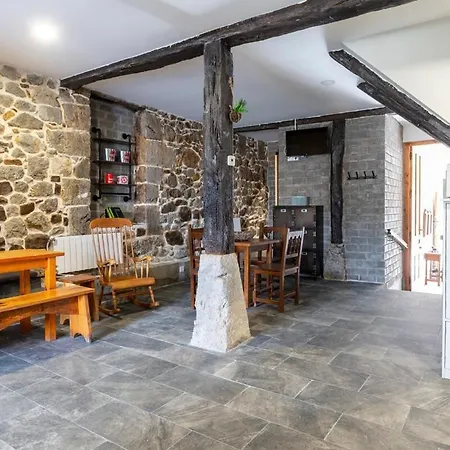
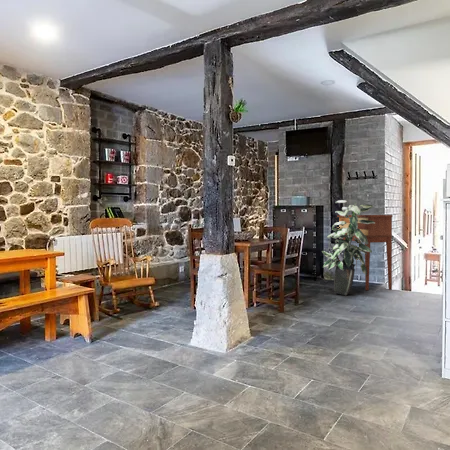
+ indoor plant (347, 247)
+ console table (365, 251)
